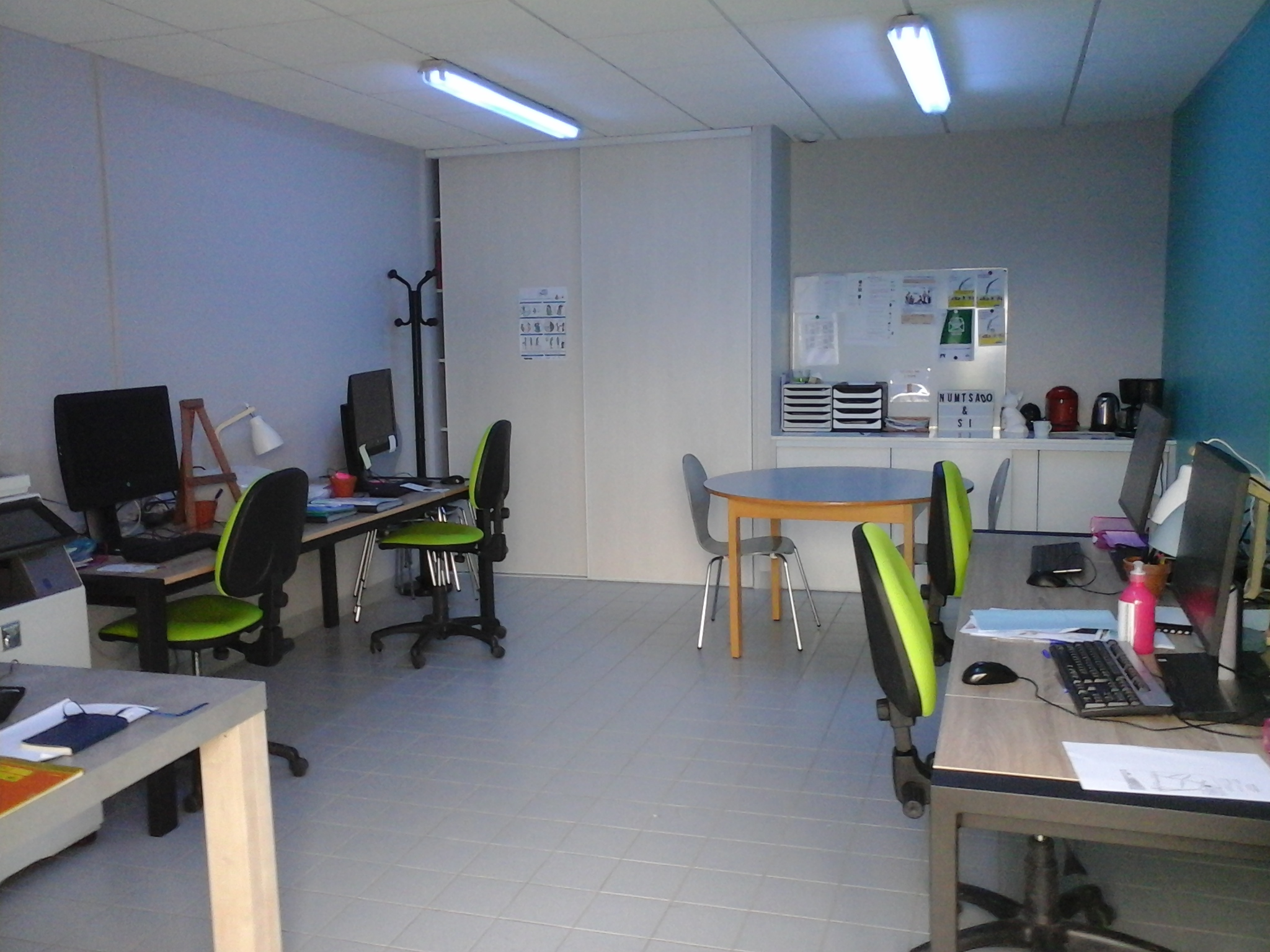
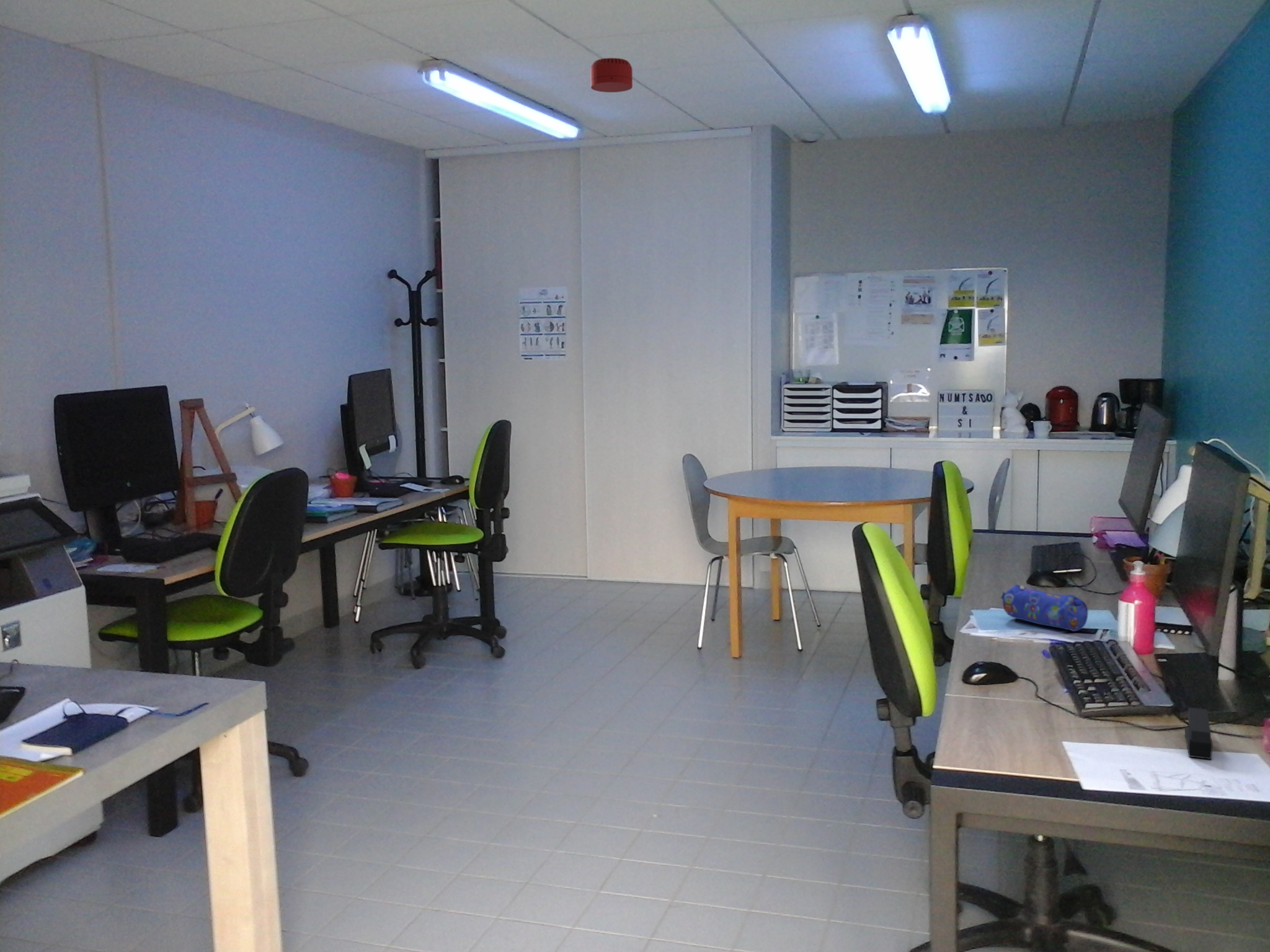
+ smoke detector (611, 74)
+ stapler (1198, 730)
+ pencil case (1044, 606)
